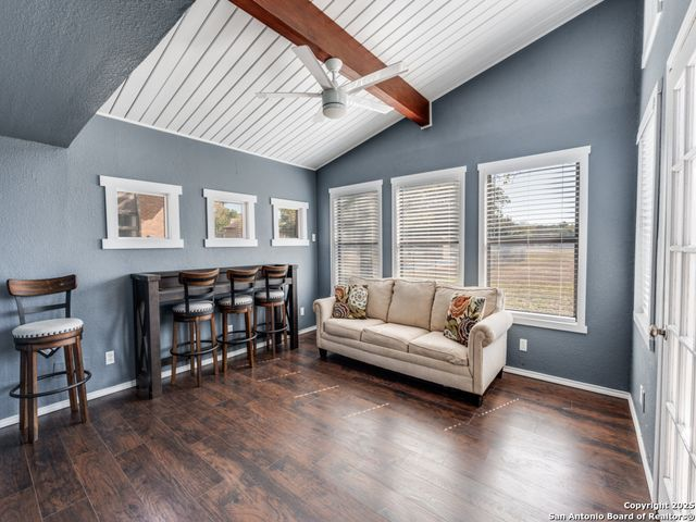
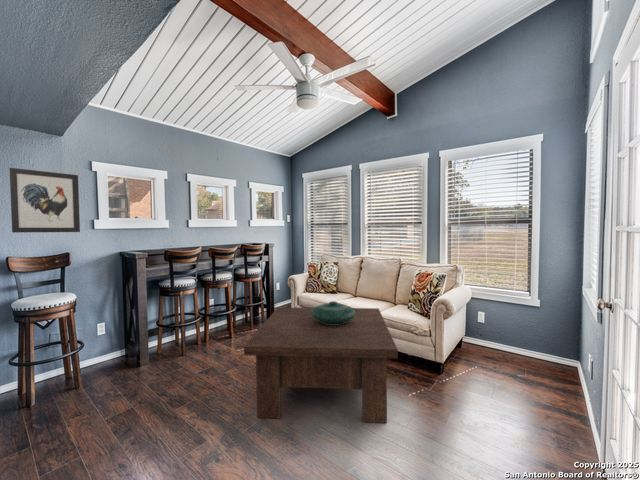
+ wall art (47, 202)
+ decorative bowl (333, 311)
+ coffee table (325, 354)
